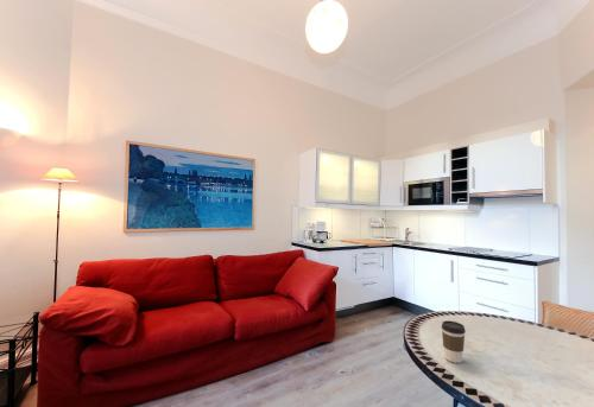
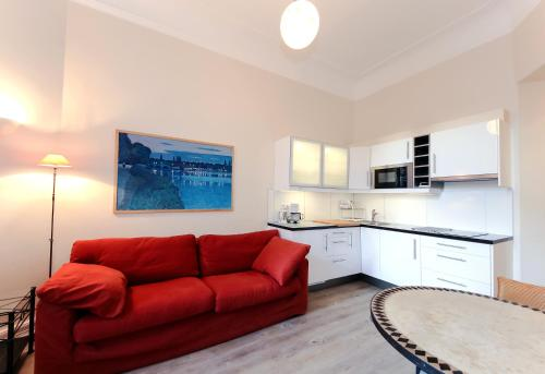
- coffee cup (453, 341)
